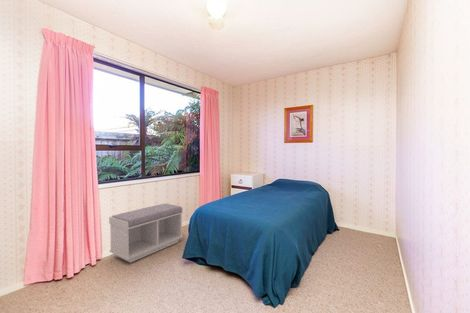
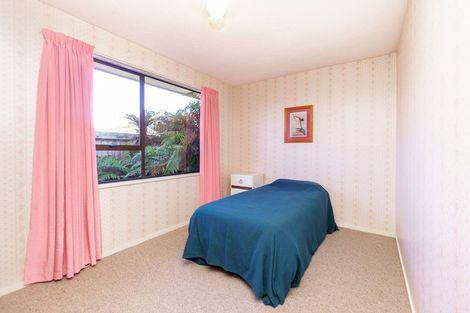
- bench (149, 228)
